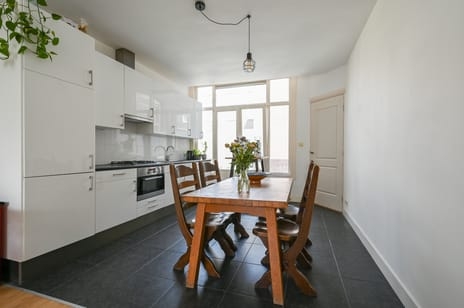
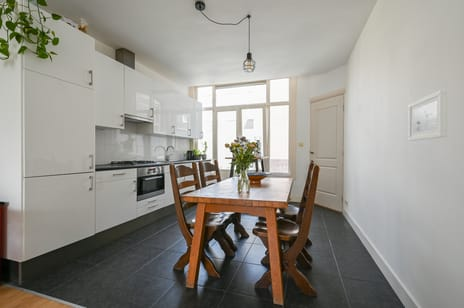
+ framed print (424, 118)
